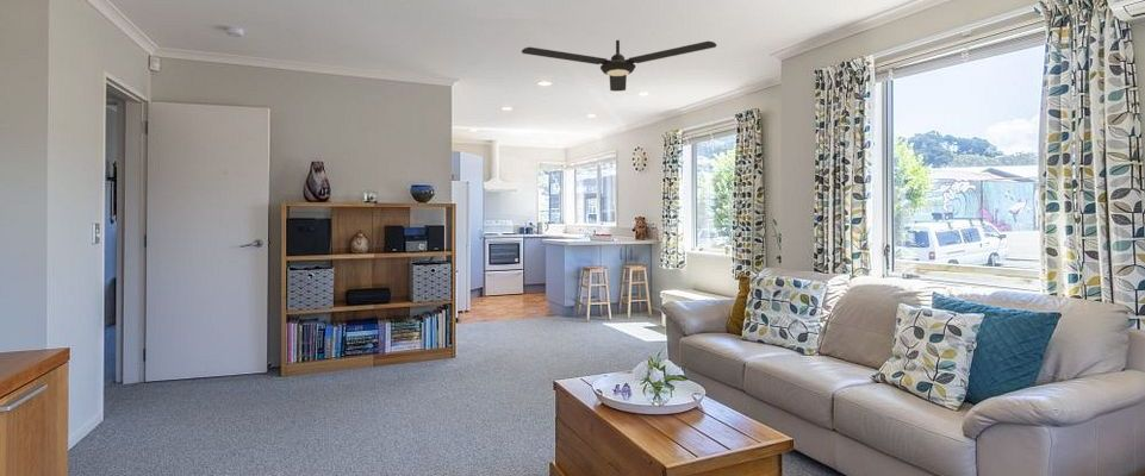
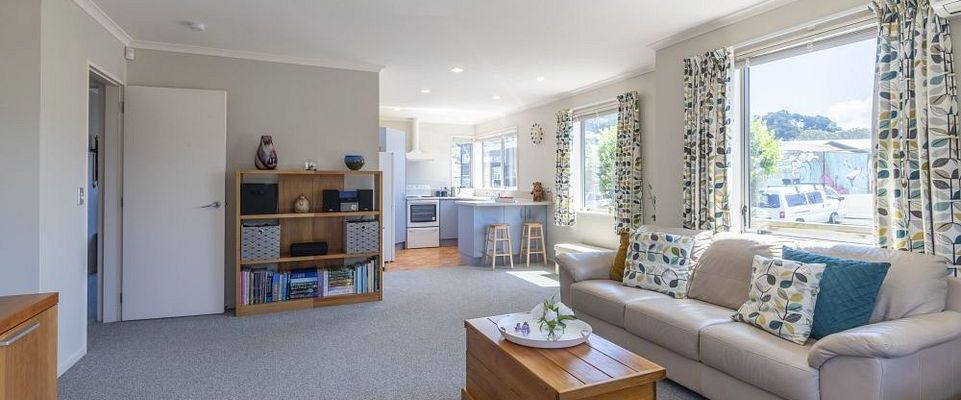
- ceiling fan (617, 63)
